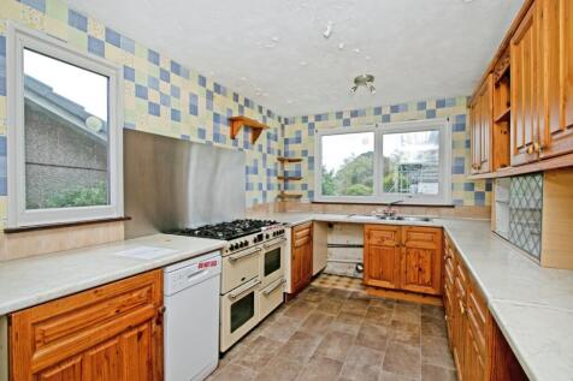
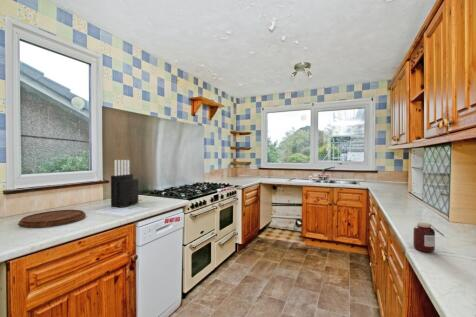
+ jar (428, 237)
+ knife block (126, 182)
+ cutting board (54, 217)
